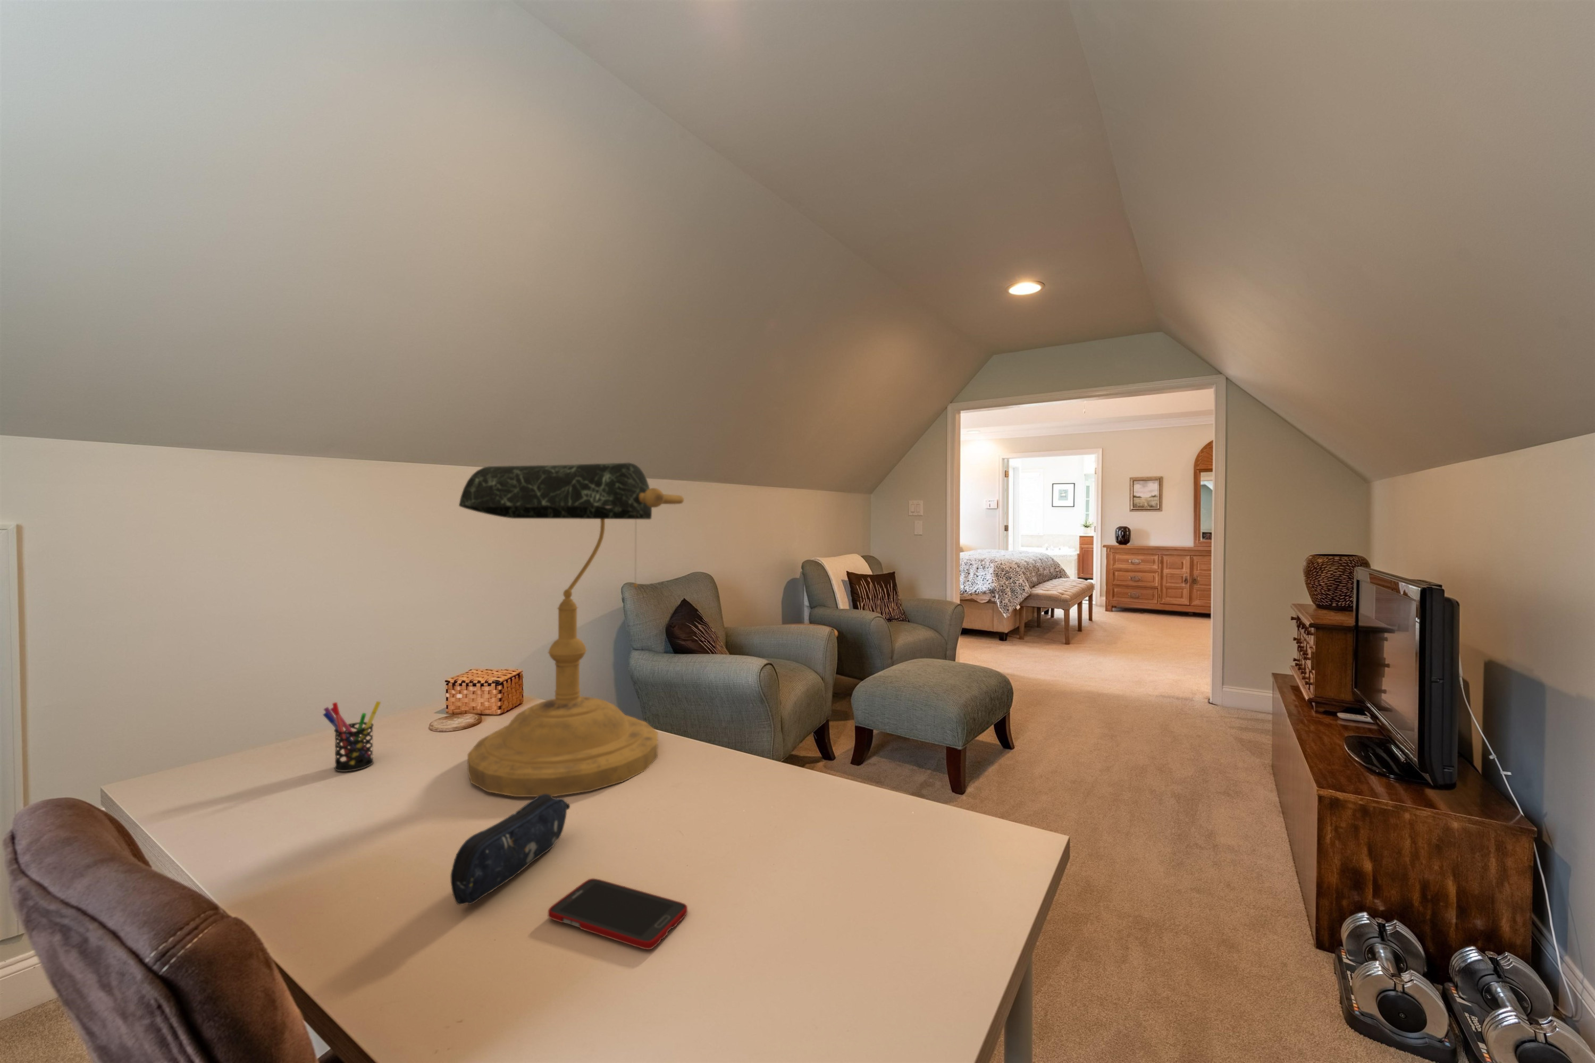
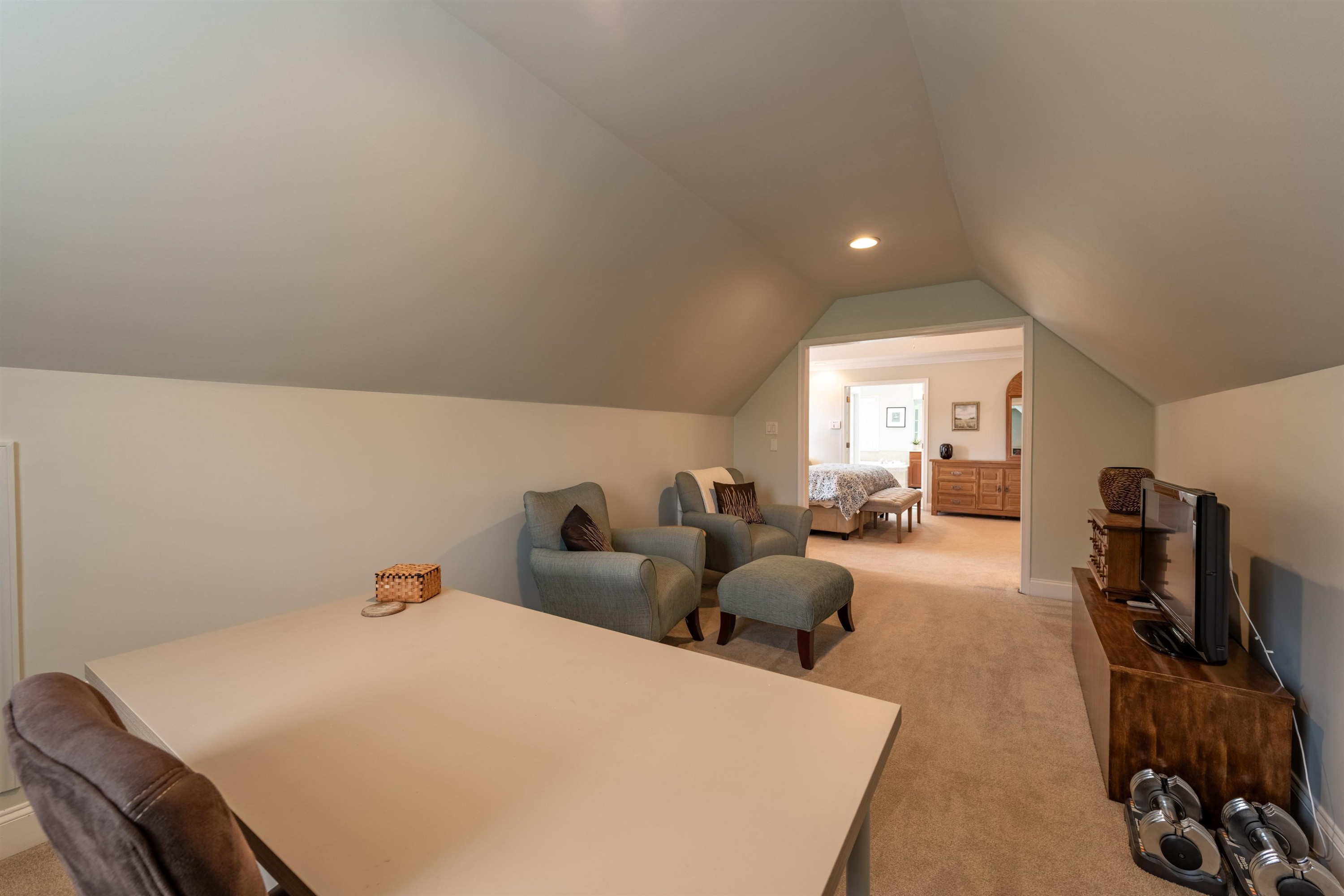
- cell phone (618, 911)
- pencil case (514, 844)
- desk lamp (567, 613)
- pen holder (354, 733)
